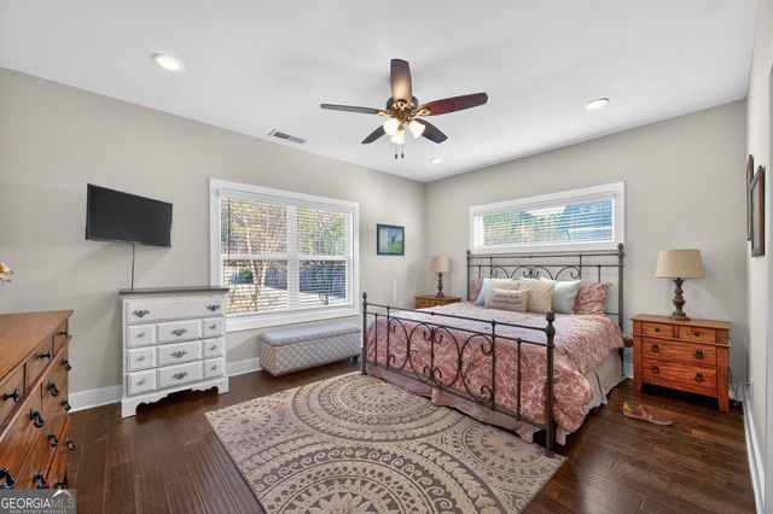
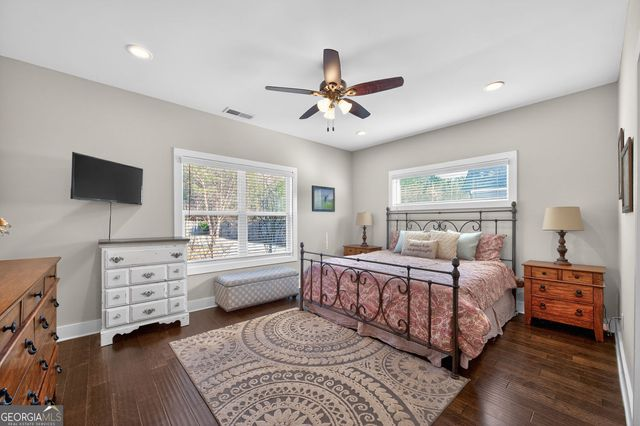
- shoe (646, 413)
